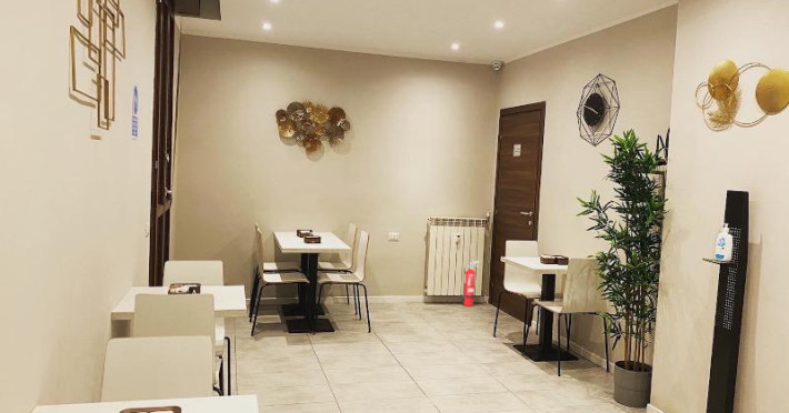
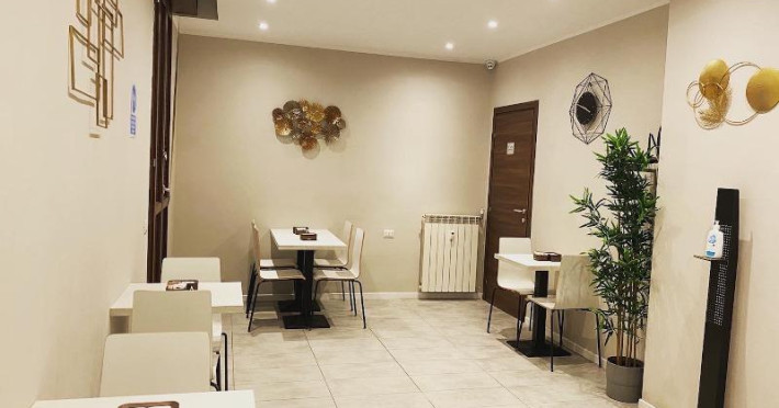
- fire extinguisher (470, 282)
